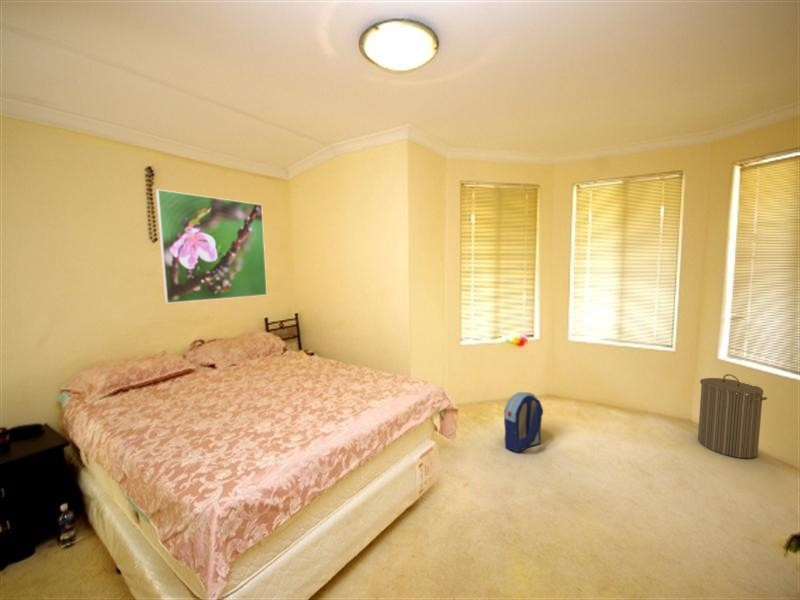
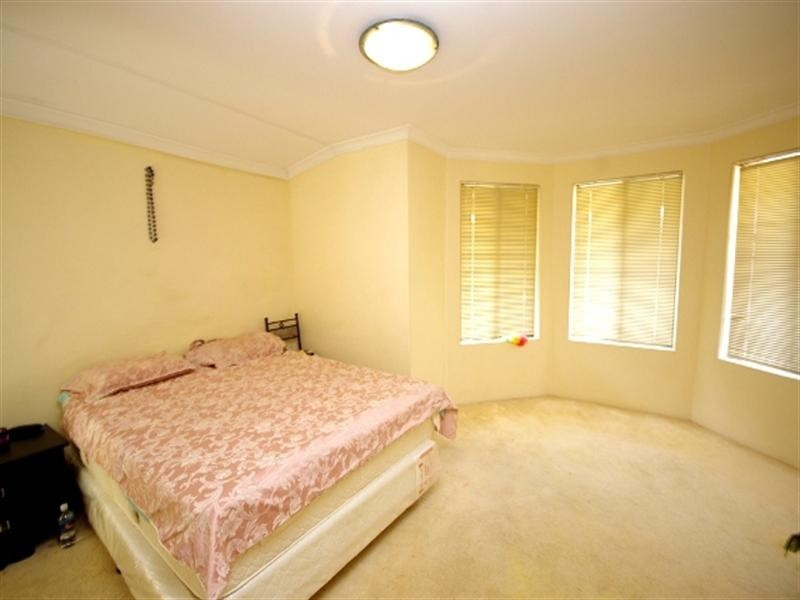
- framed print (218, 249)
- laundry hamper (729, 411)
- backpack (522, 419)
